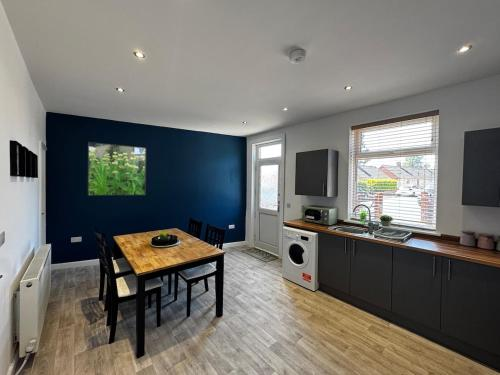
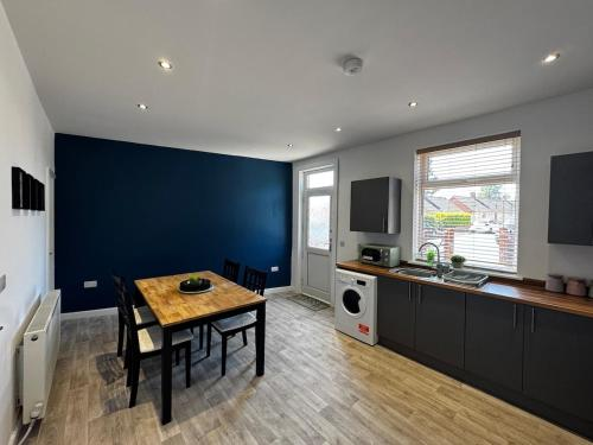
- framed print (118, 170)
